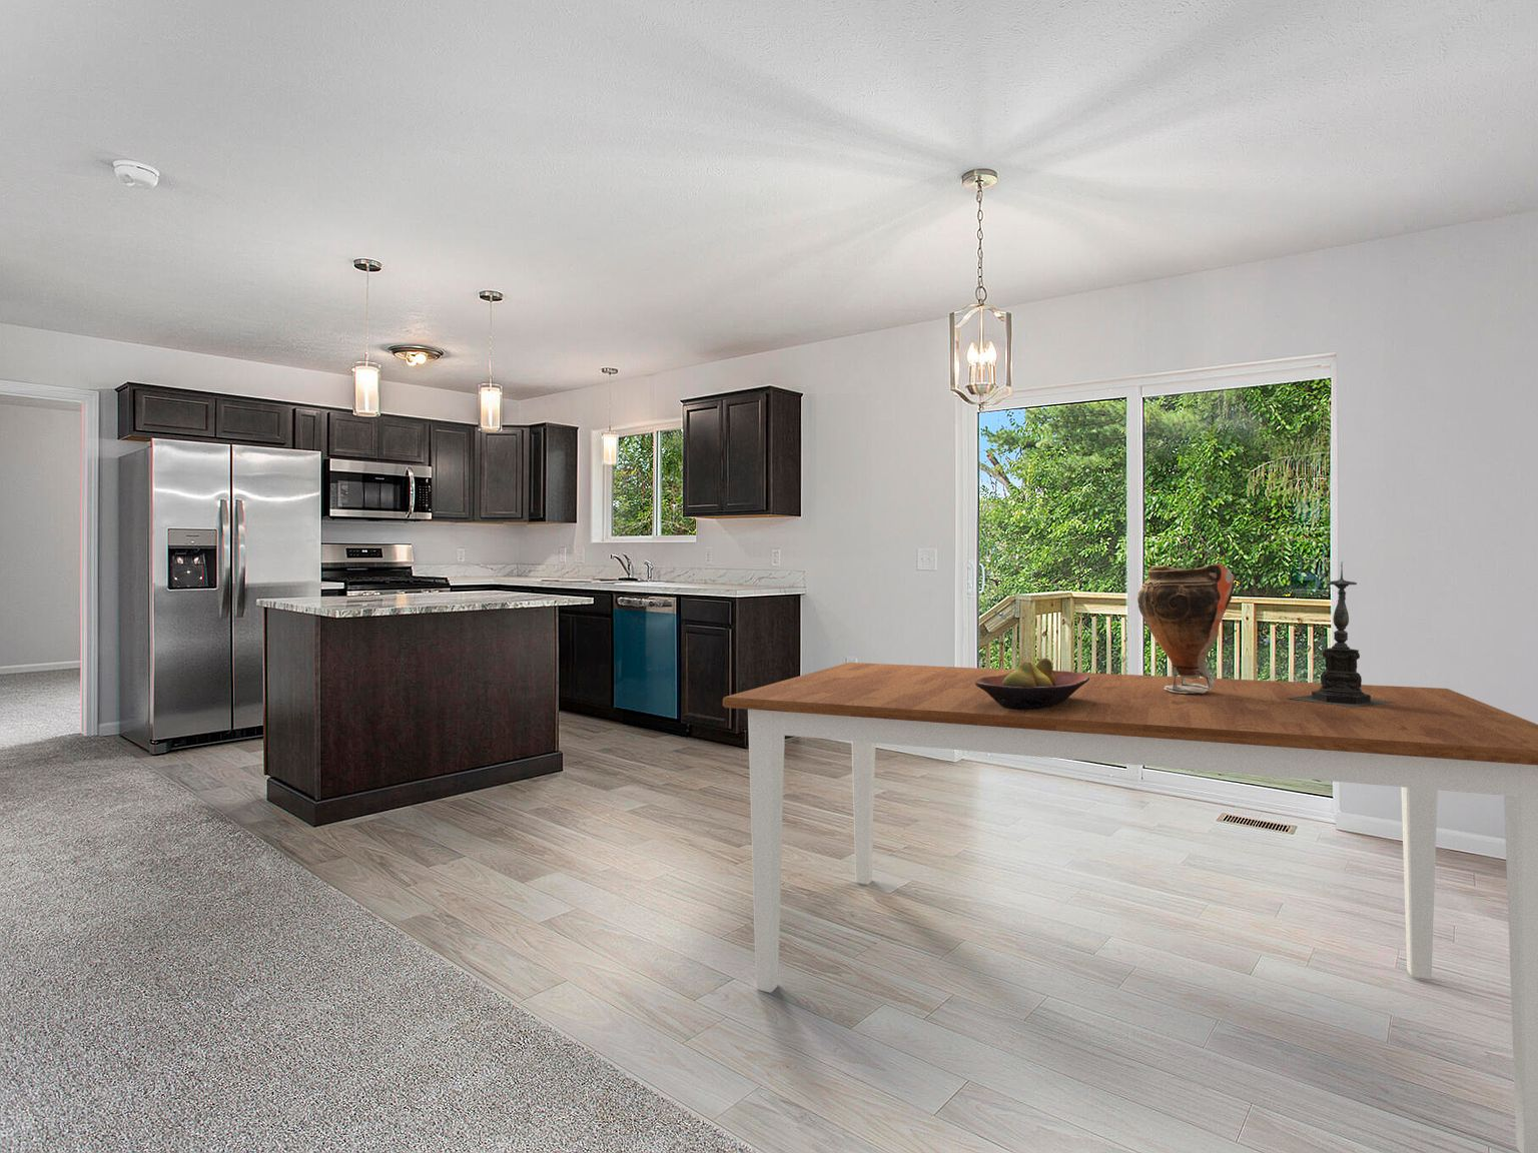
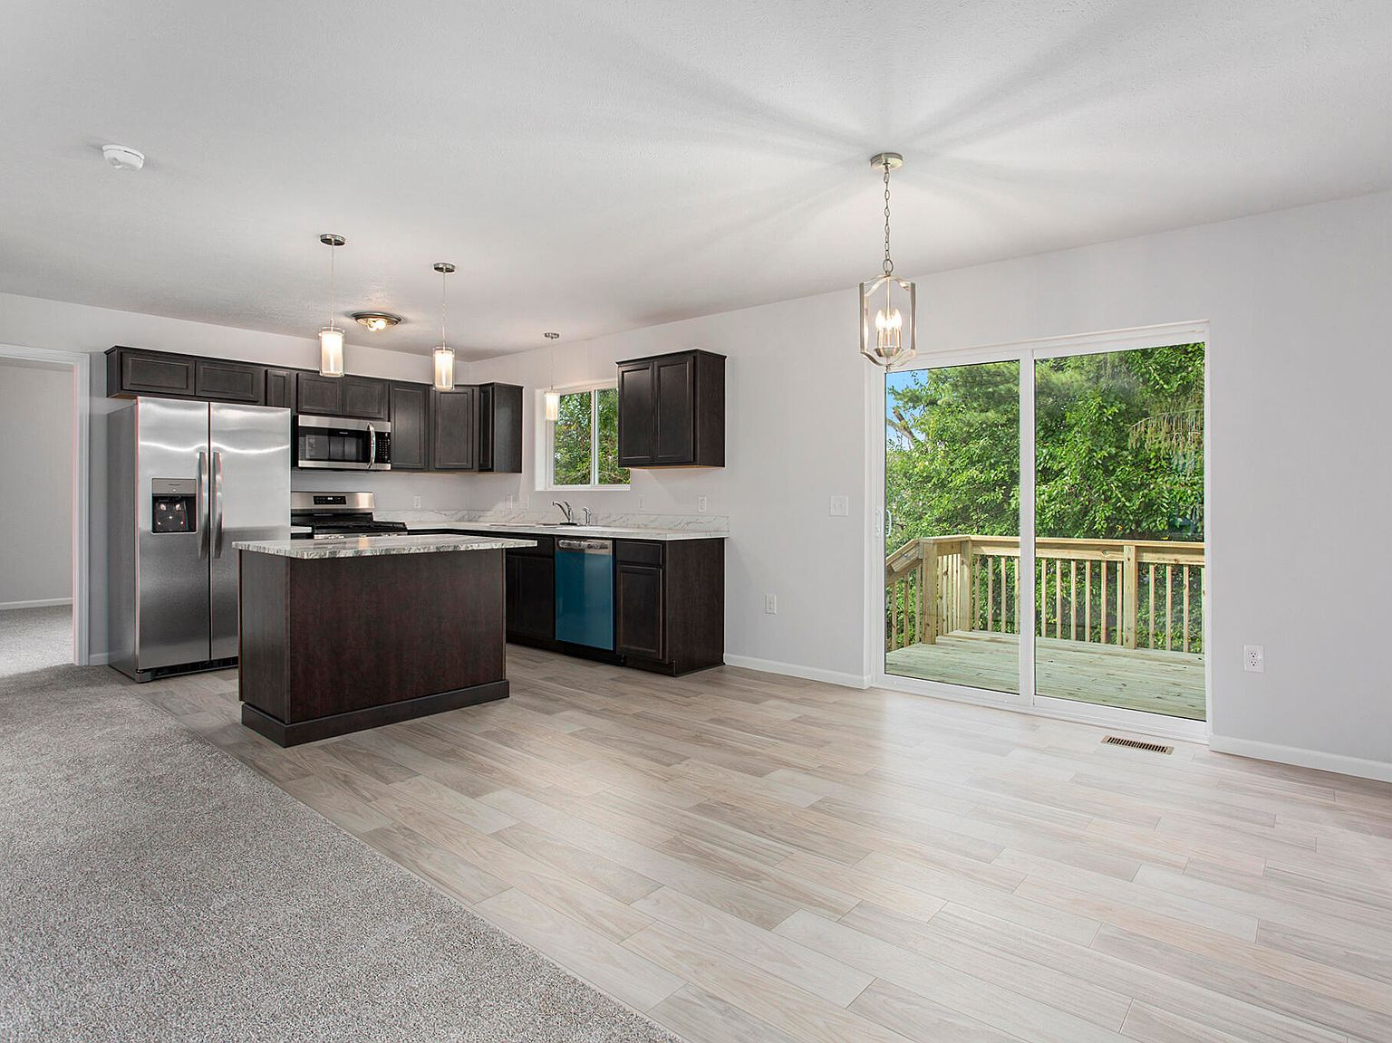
- dining table (1106, 762)
- candle holder (1338, 630)
- vase (1184, 626)
- fruit bowl (1032, 679)
